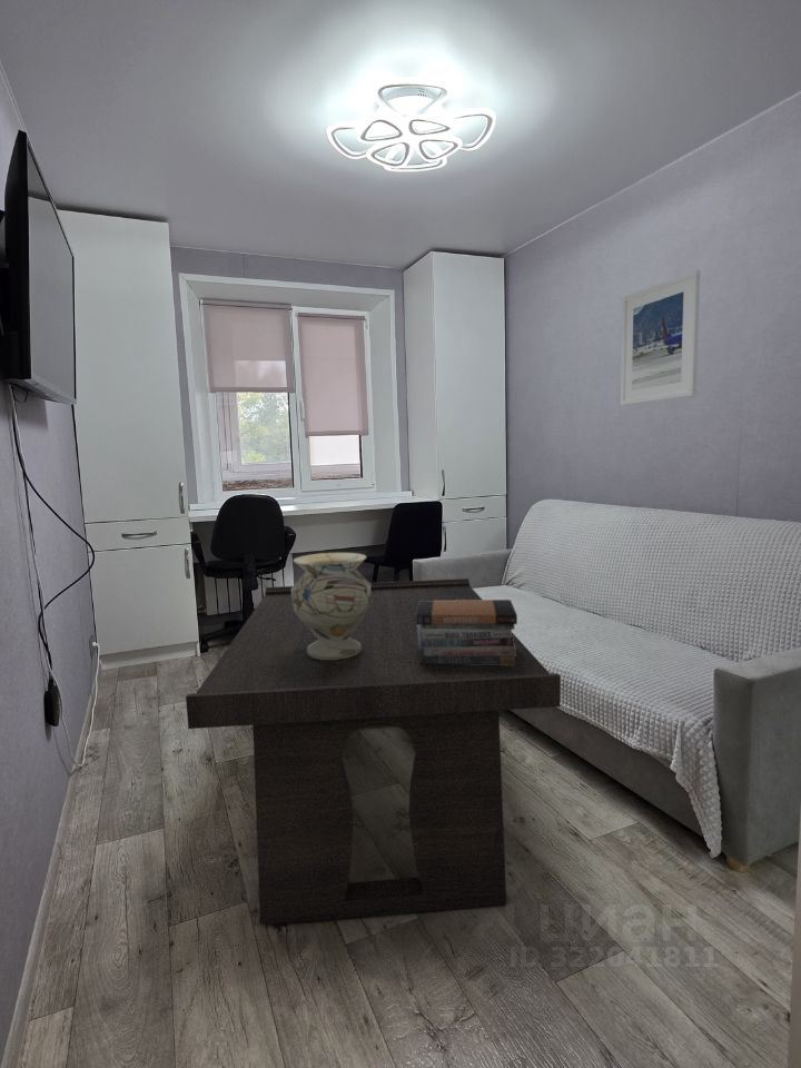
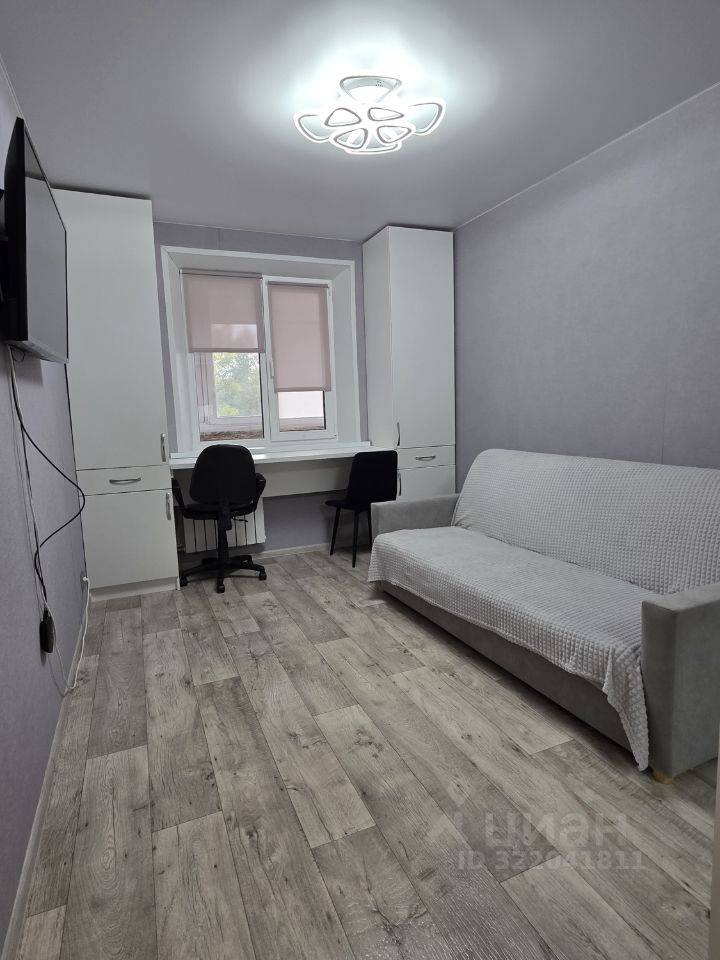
- book stack (465, 630)
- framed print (656, 343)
- coffee table (374, 705)
- decorative vase (332, 604)
